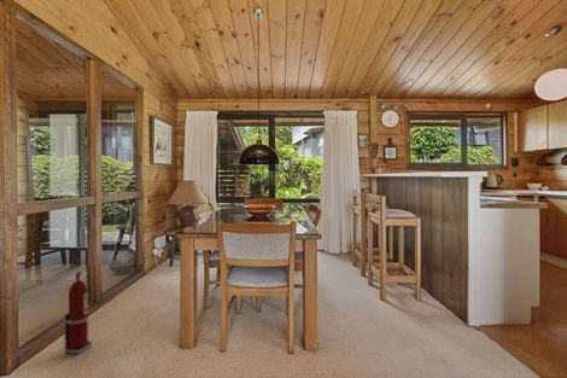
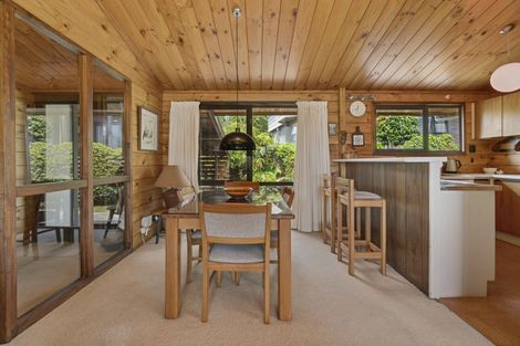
- fire extinguisher (78, 310)
